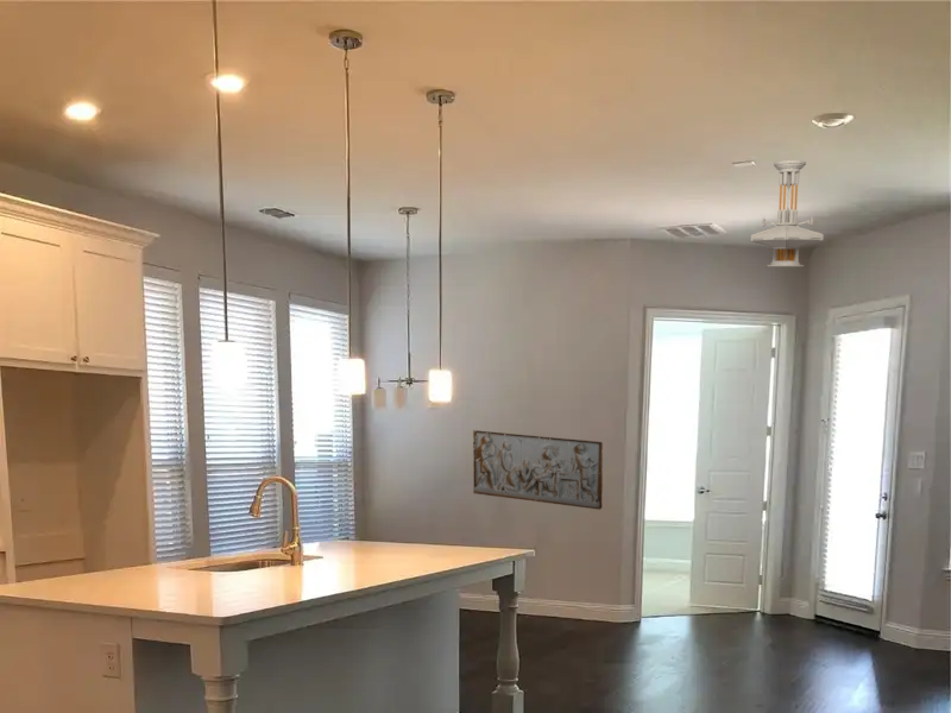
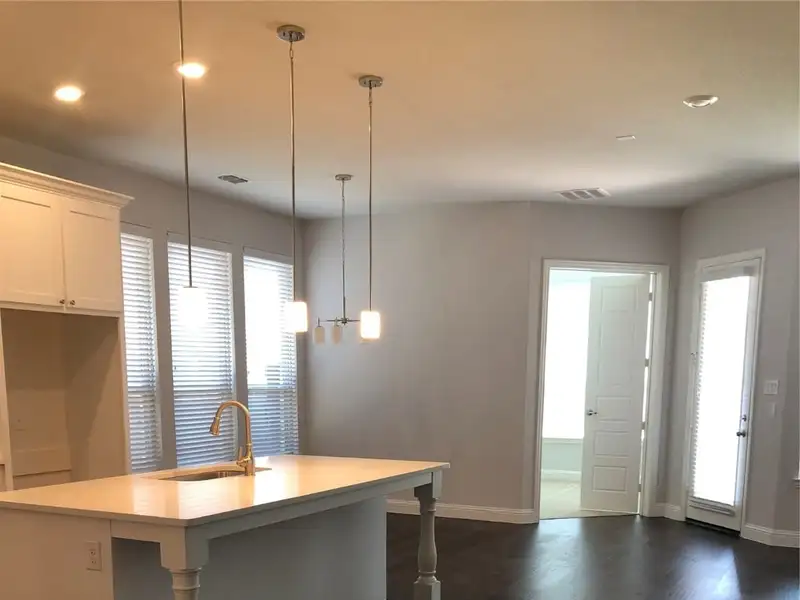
- ceiling light fixture (787, 214)
- relief sculpture (535, 467)
